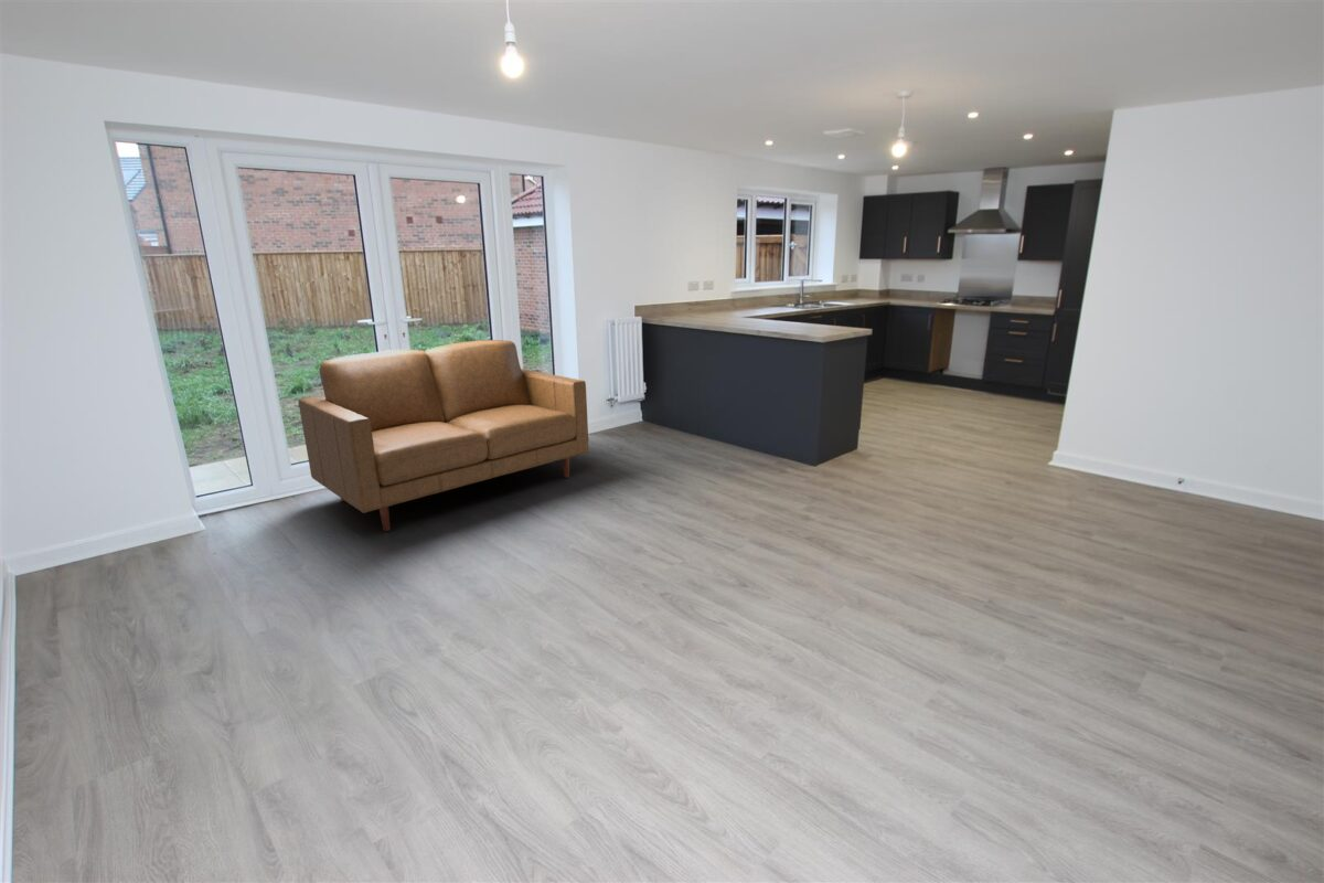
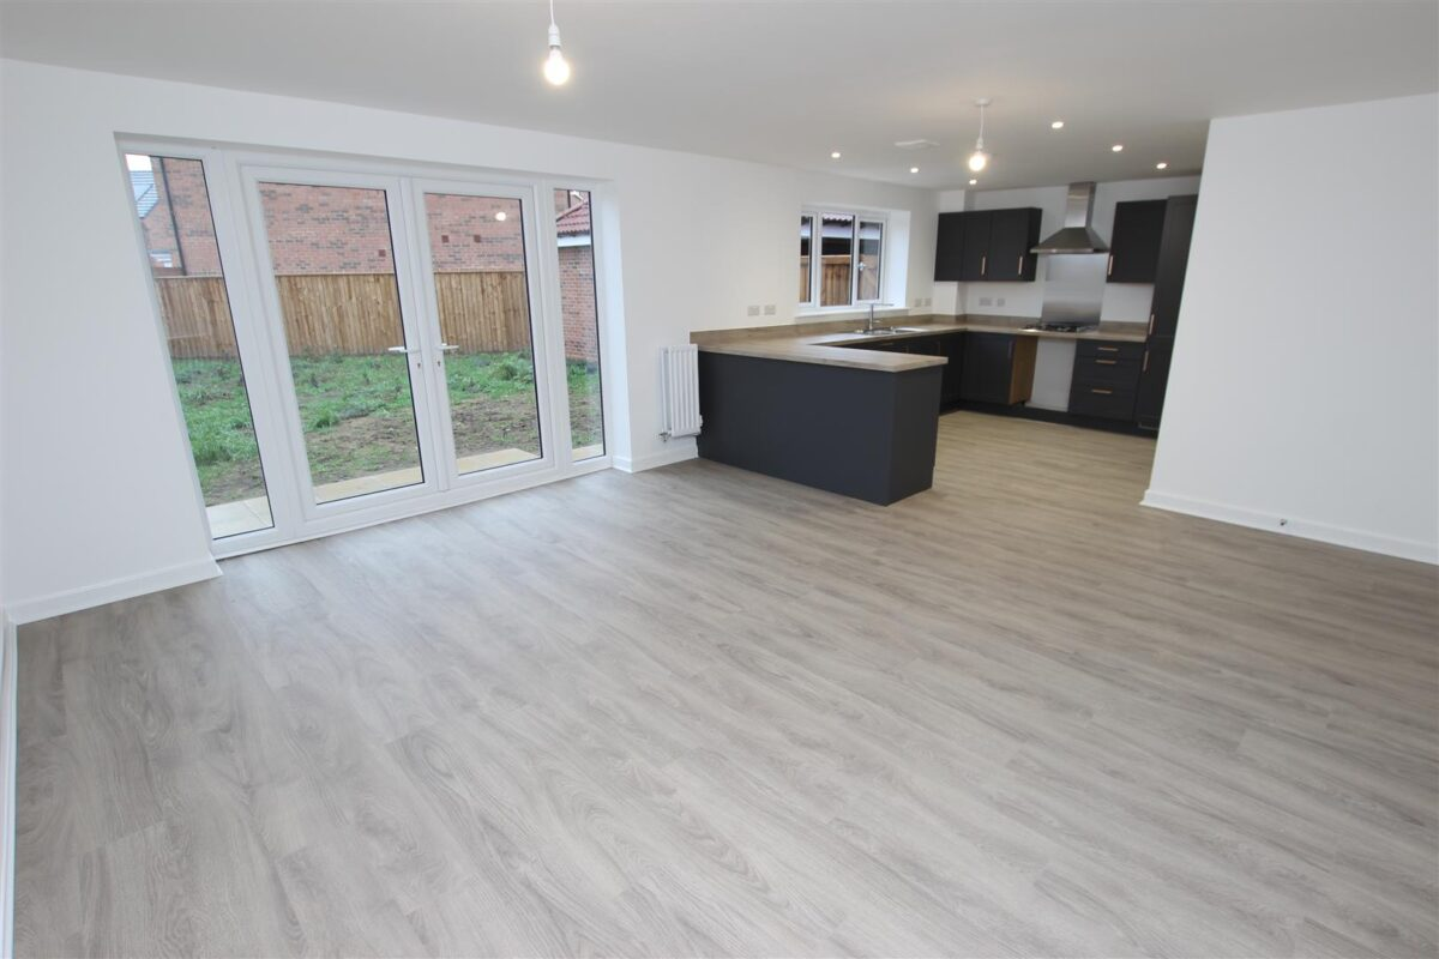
- sofa (455, 421)
